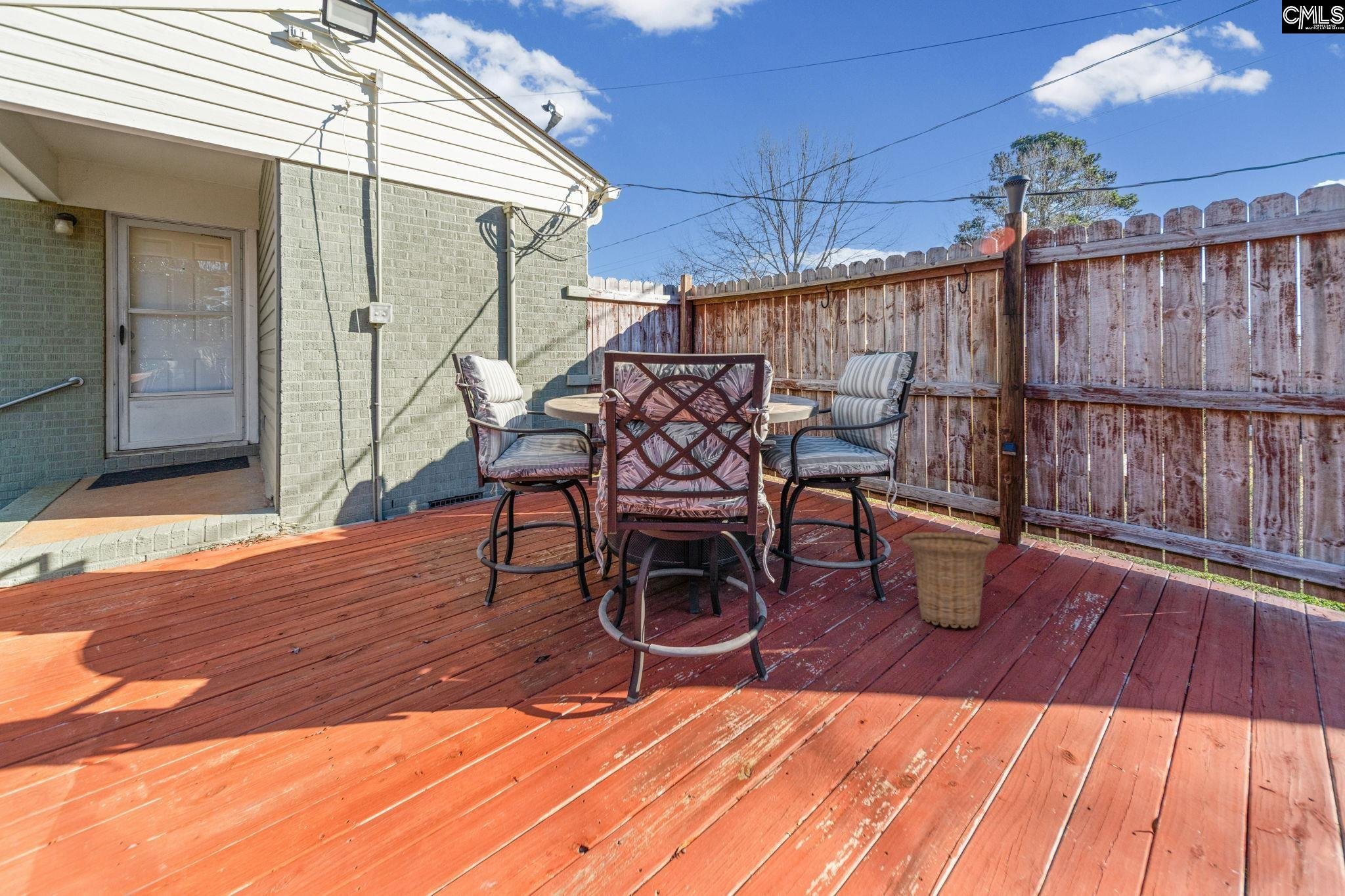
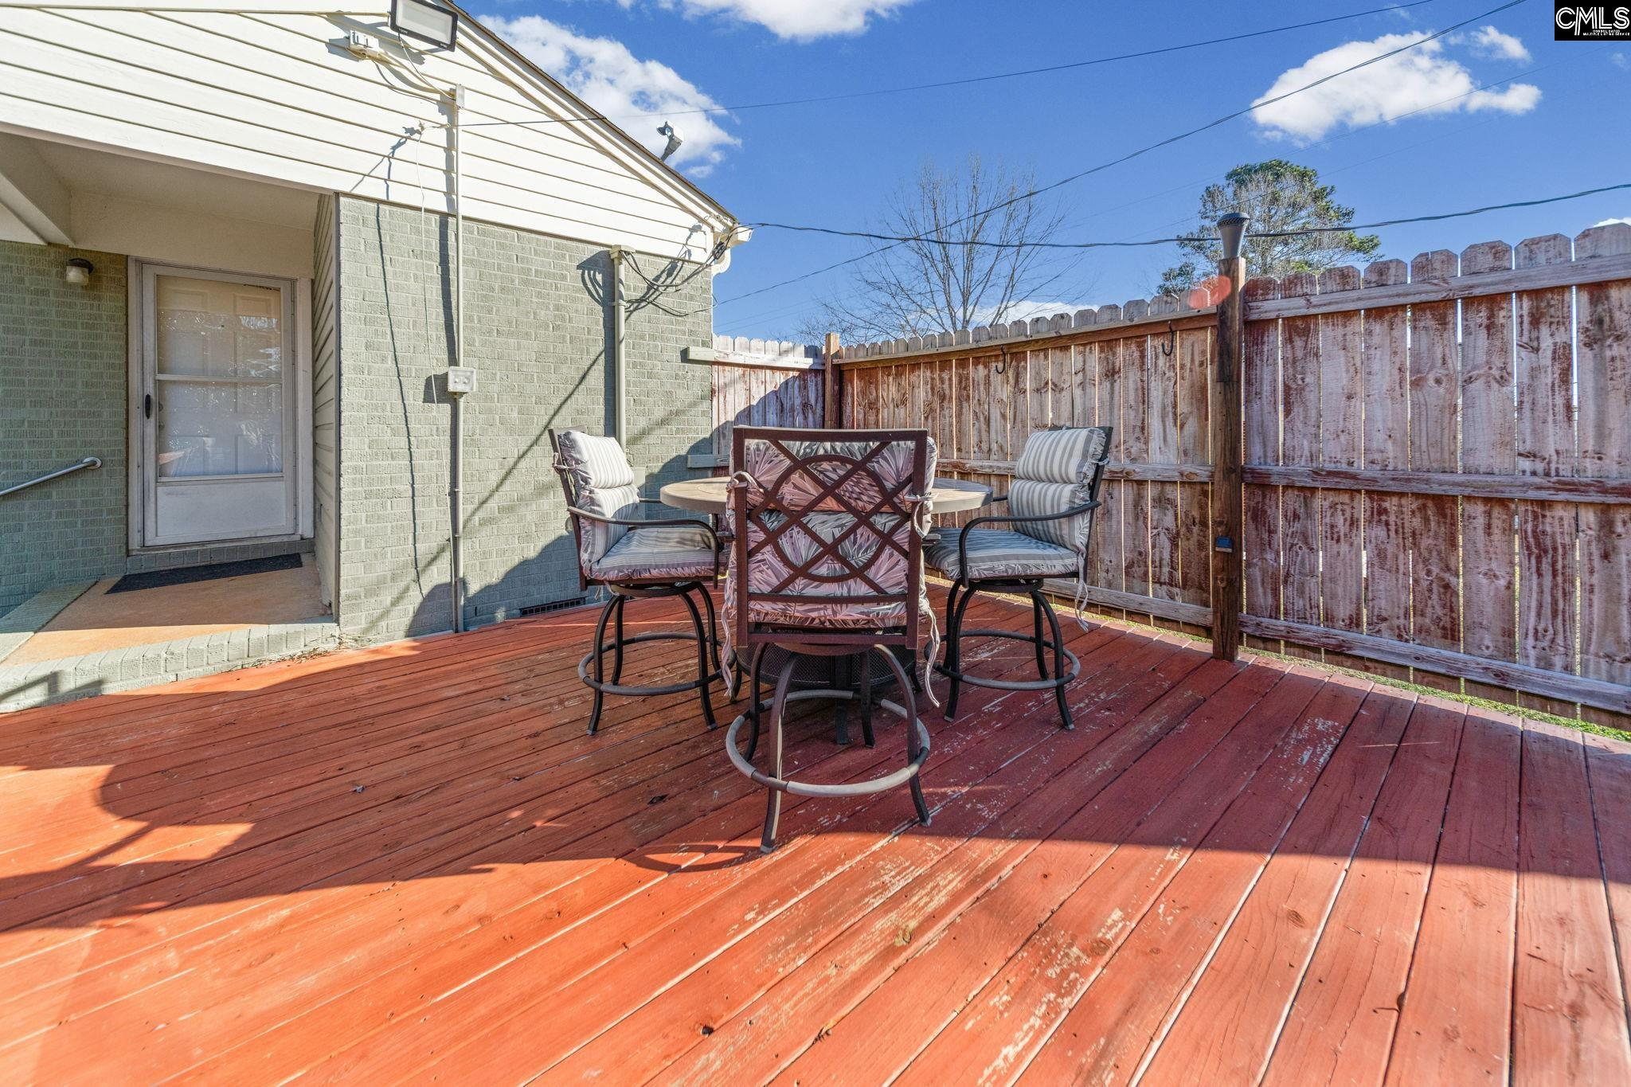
- basket (948, 579)
